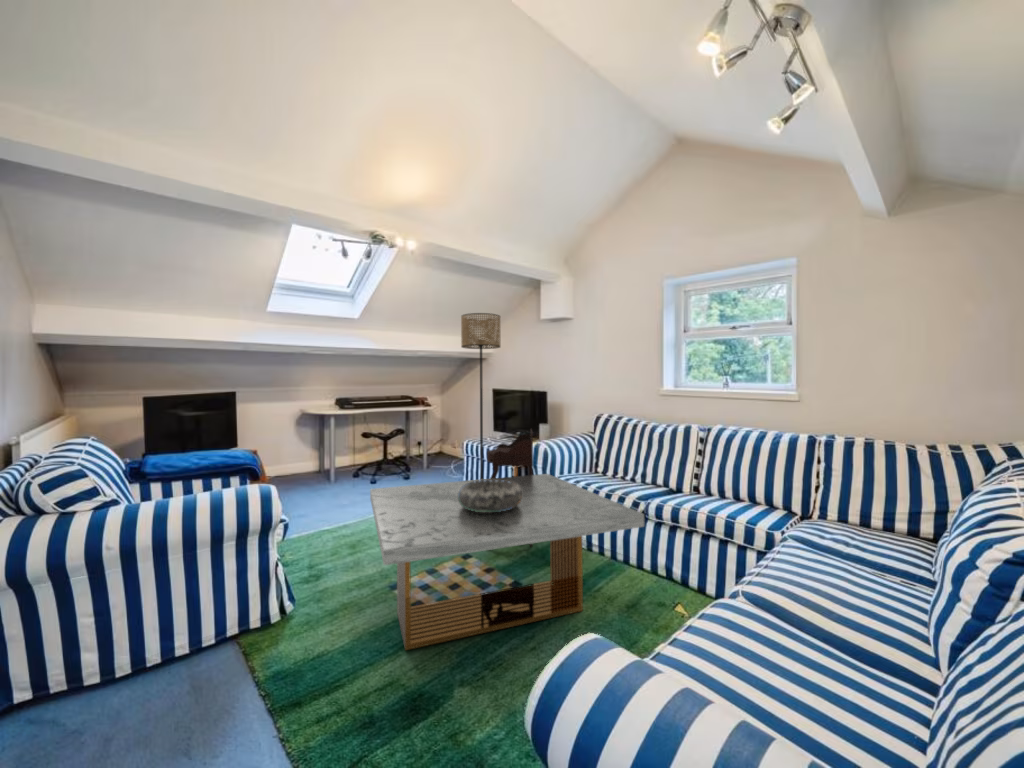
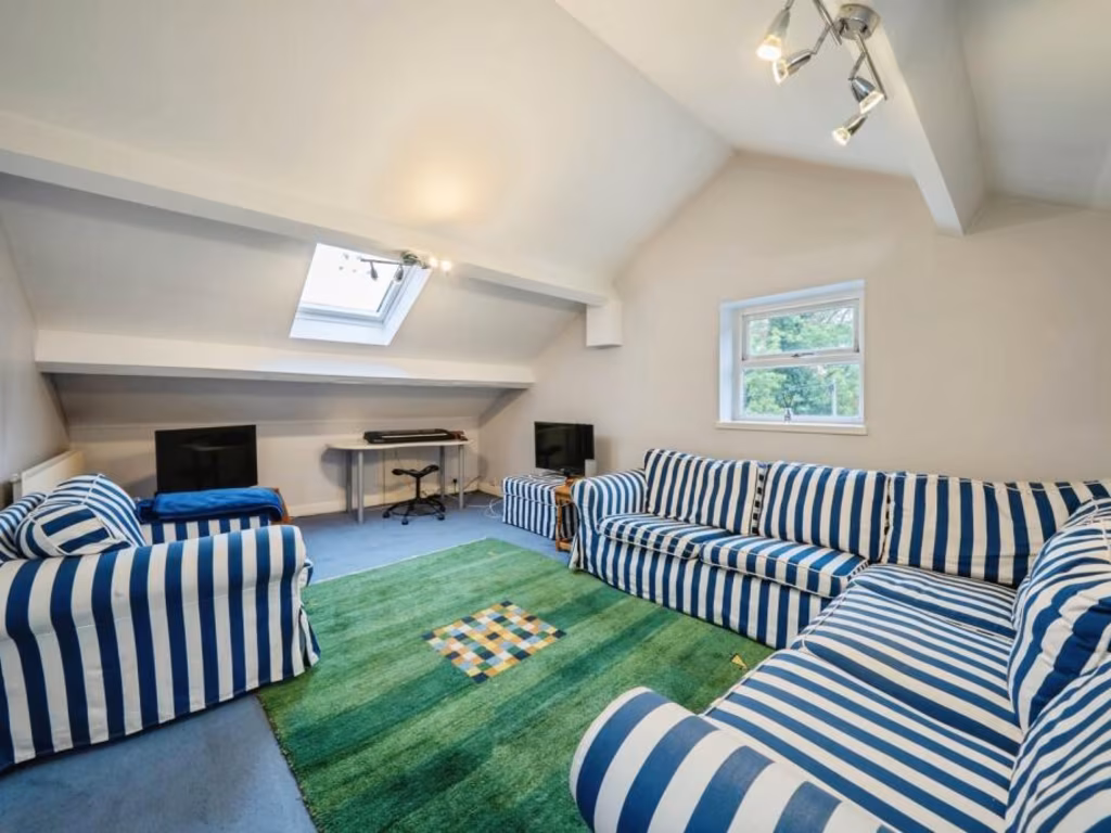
- side table (495, 477)
- coffee table (490, 549)
- decorative bowl (490, 495)
- floor lamp (481, 417)
